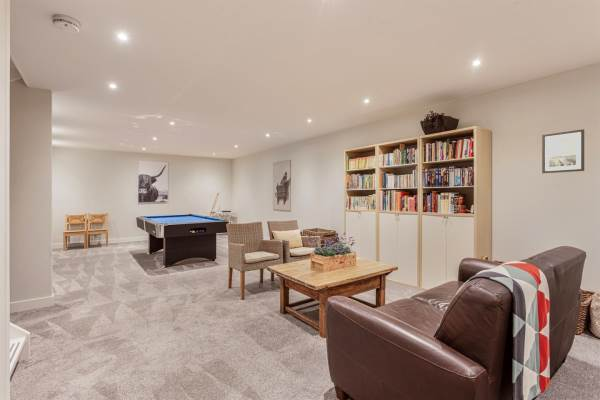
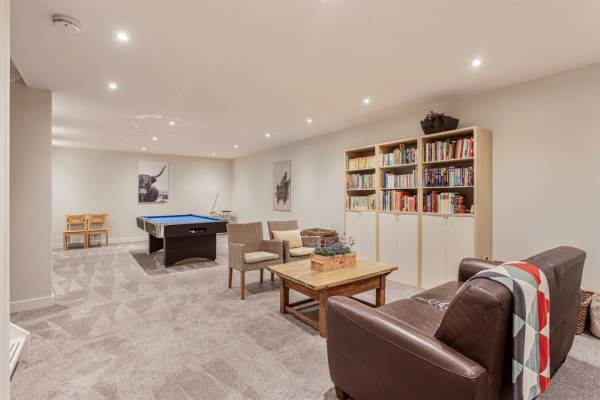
- wall art (562, 152)
